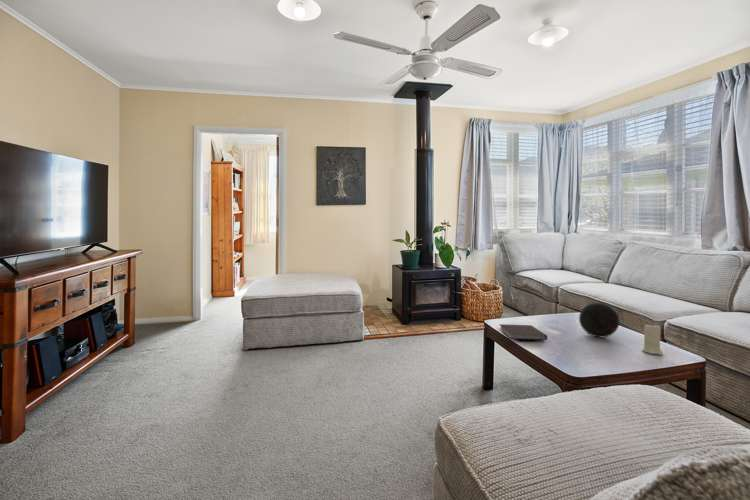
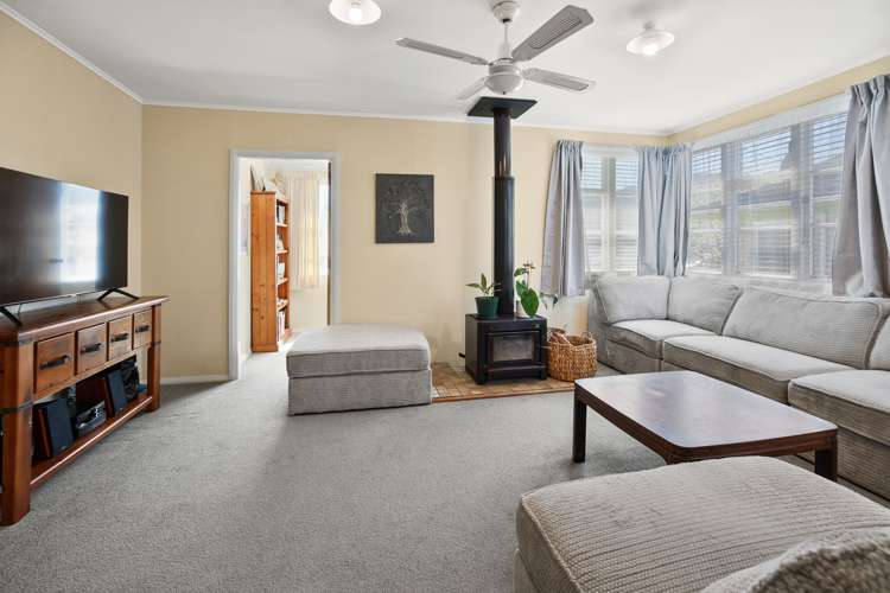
- decorative orb (598, 319)
- candle (652, 337)
- notebook (521, 331)
